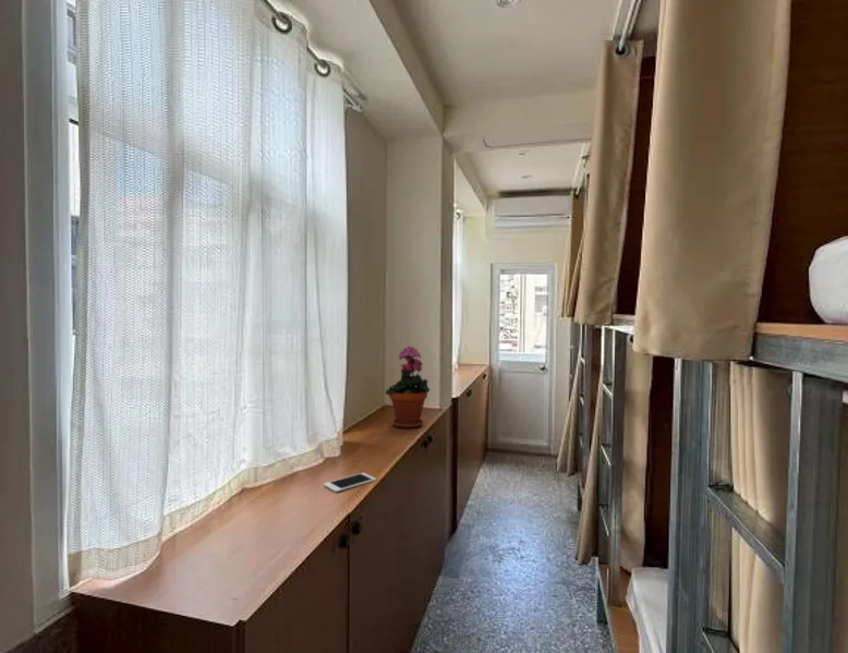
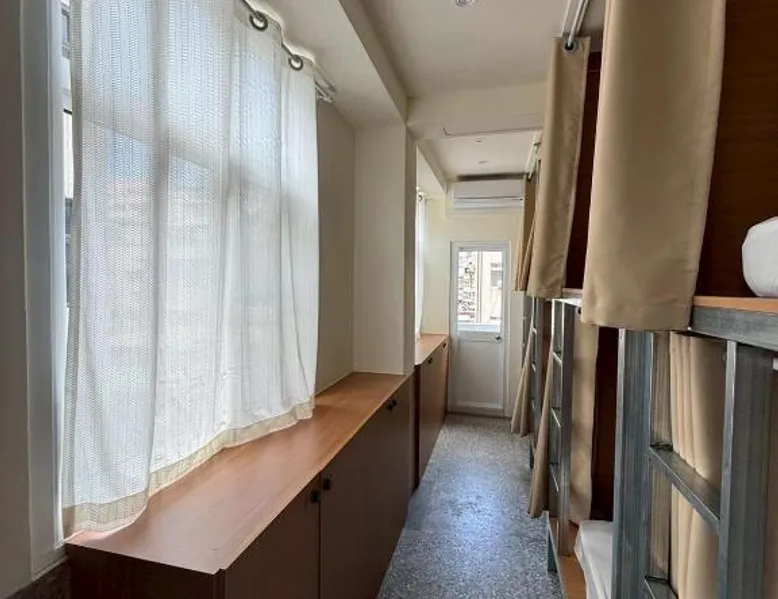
- potted plant (410, 385)
- cell phone (350, 482)
